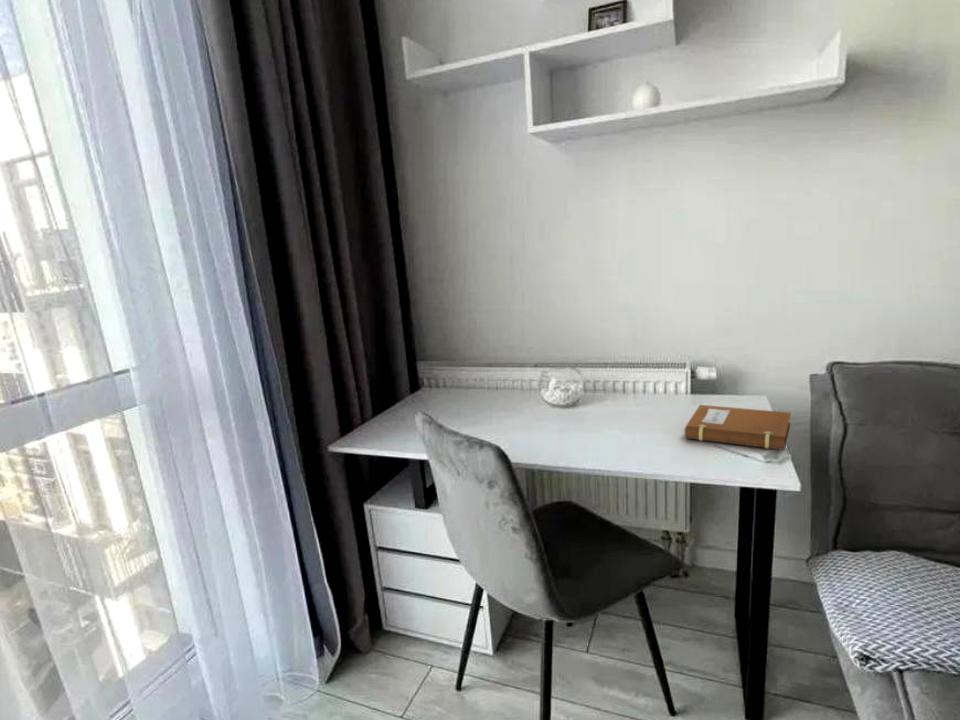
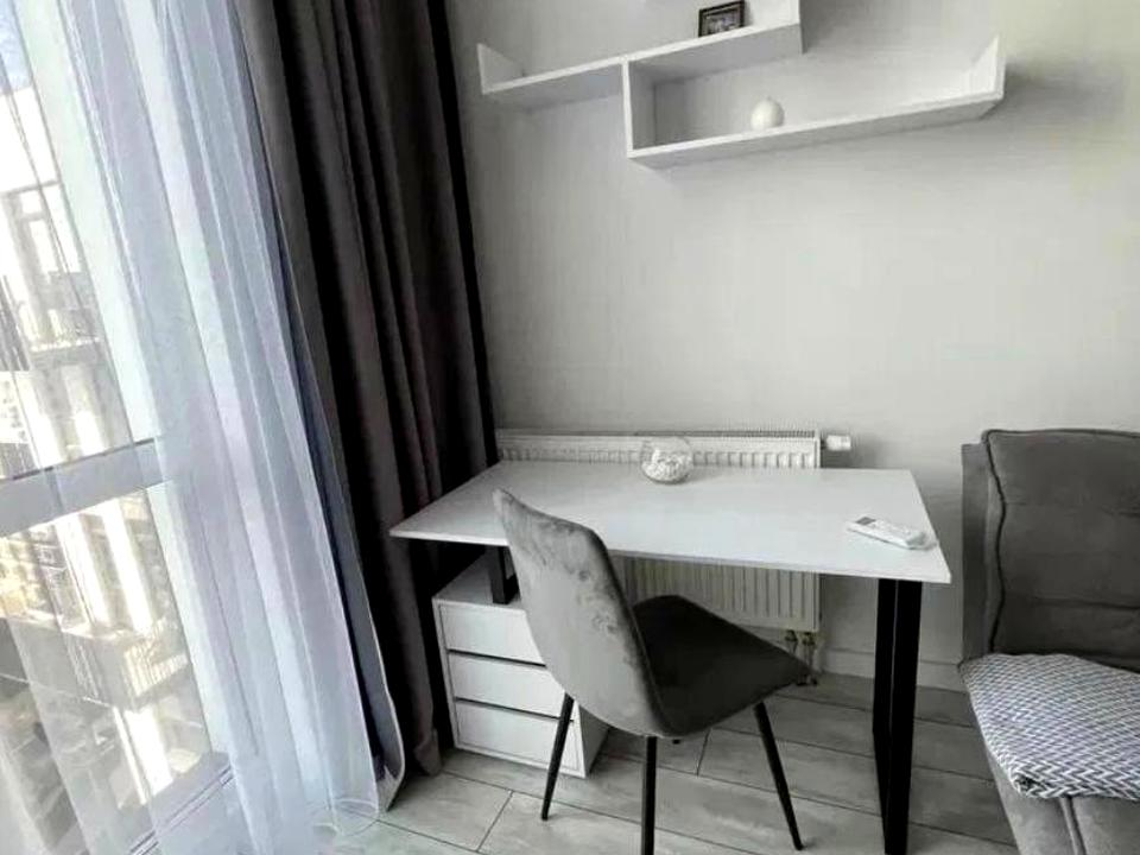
- notebook (735, 425)
